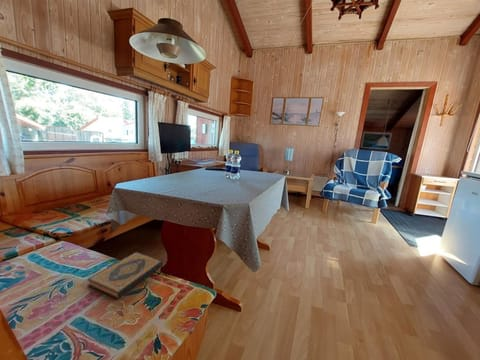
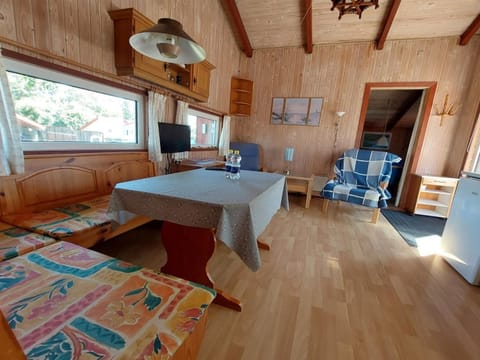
- hardback book (128, 272)
